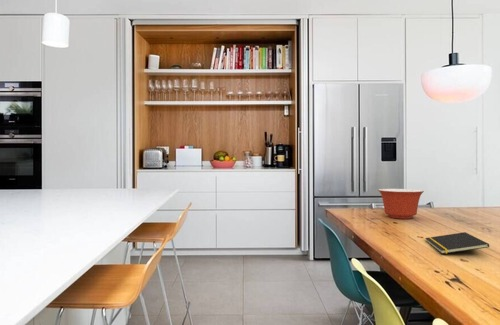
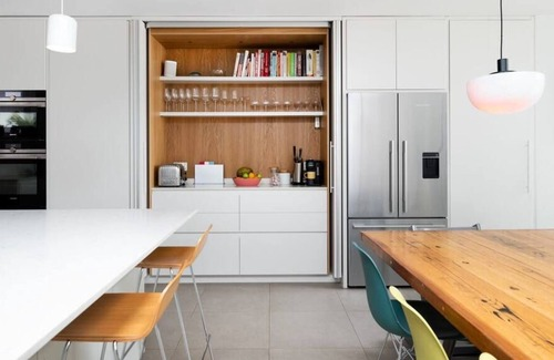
- mixing bowl (400, 203)
- notepad (454, 242)
